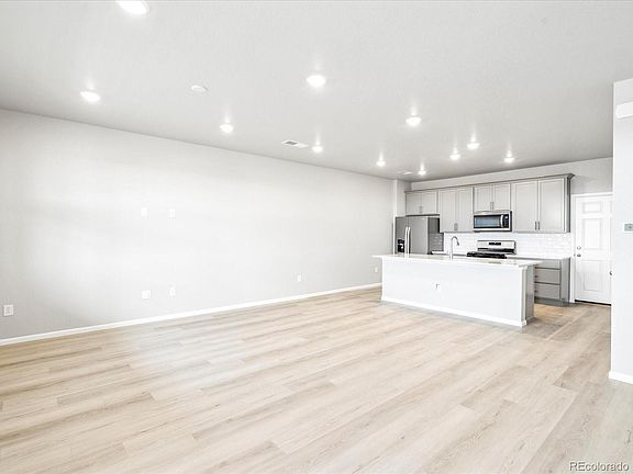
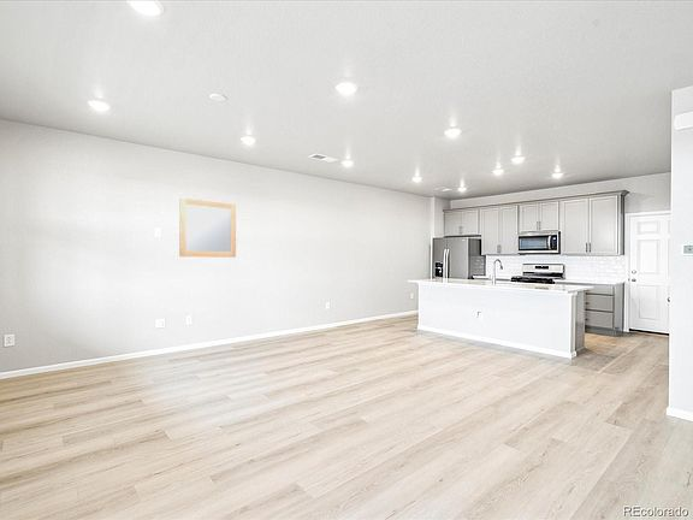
+ home mirror (208, 229)
